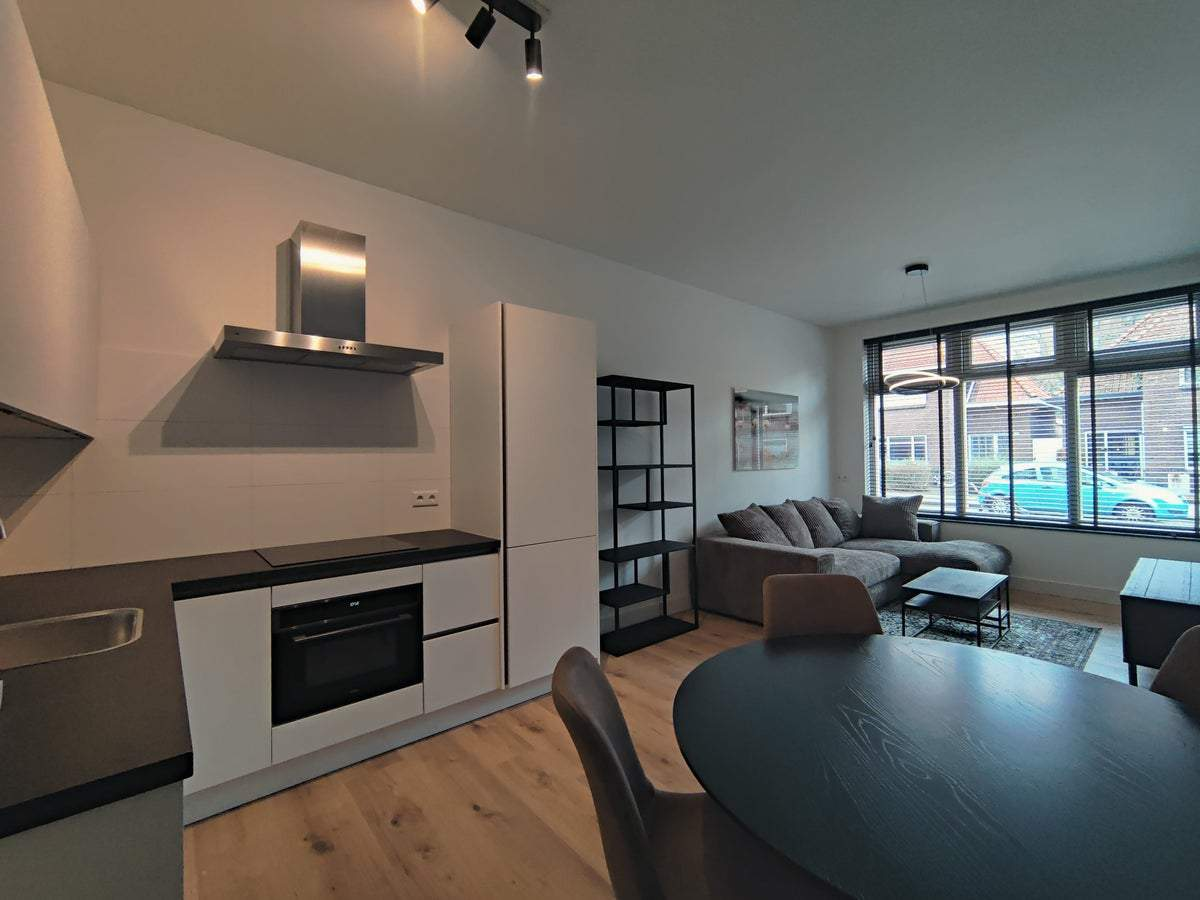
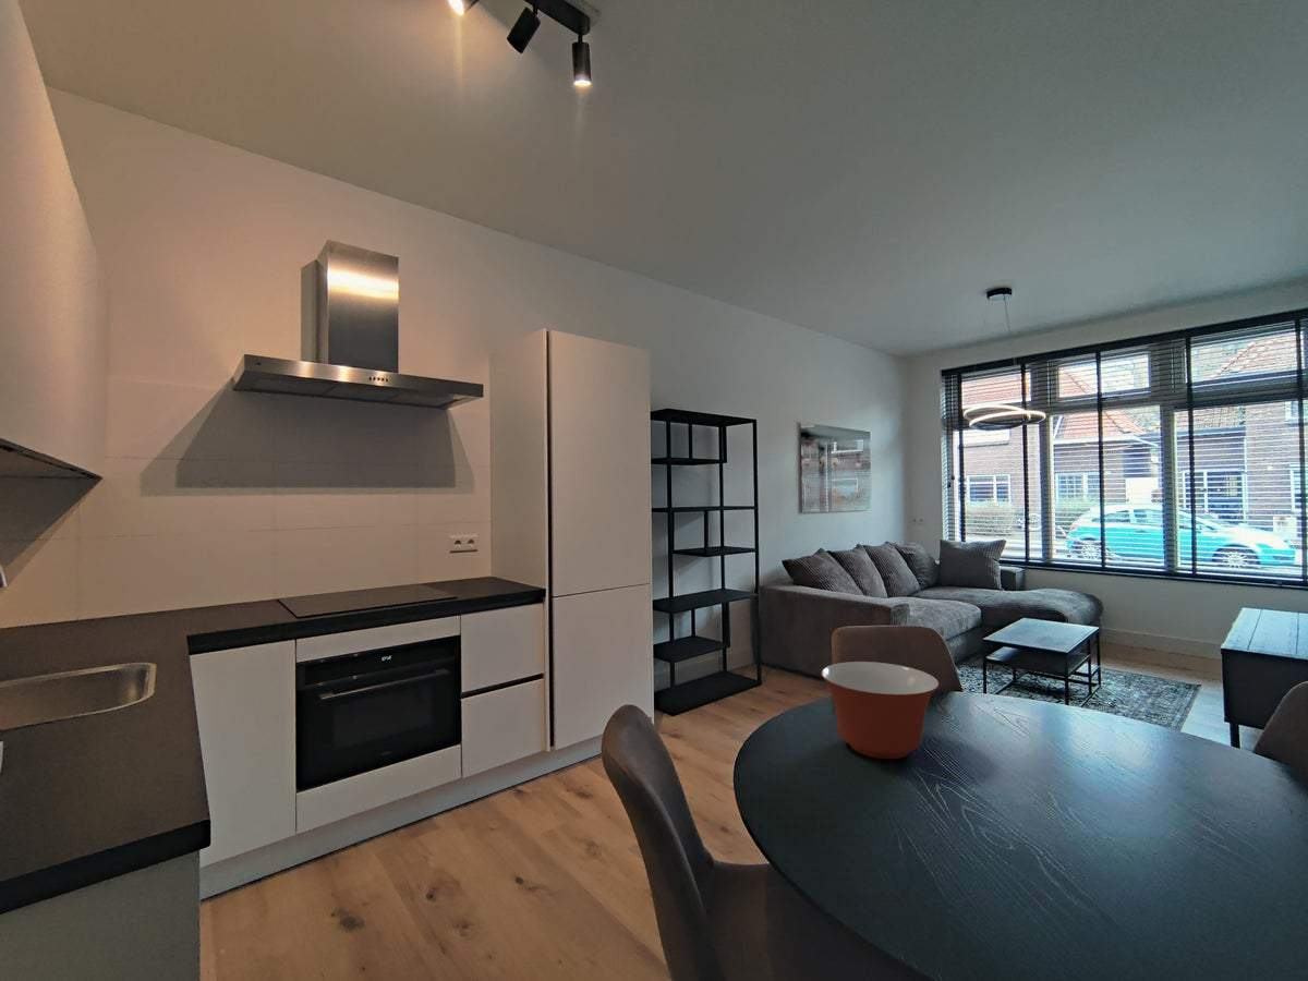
+ mixing bowl (879, 711)
